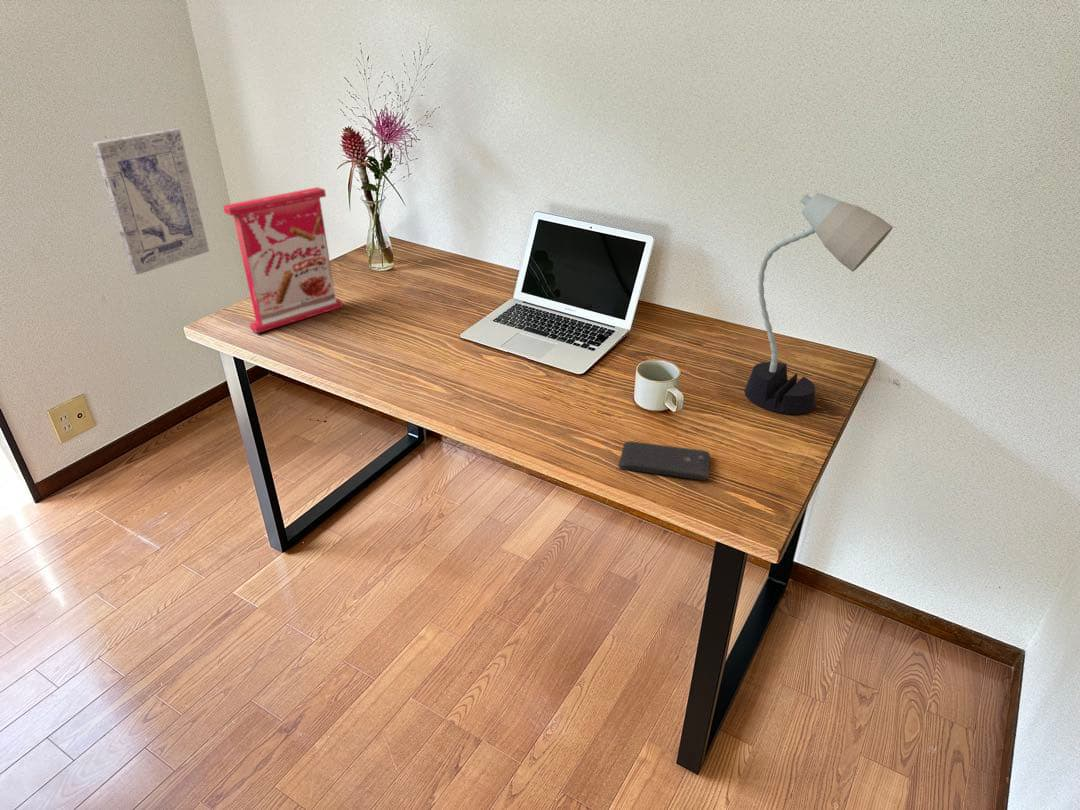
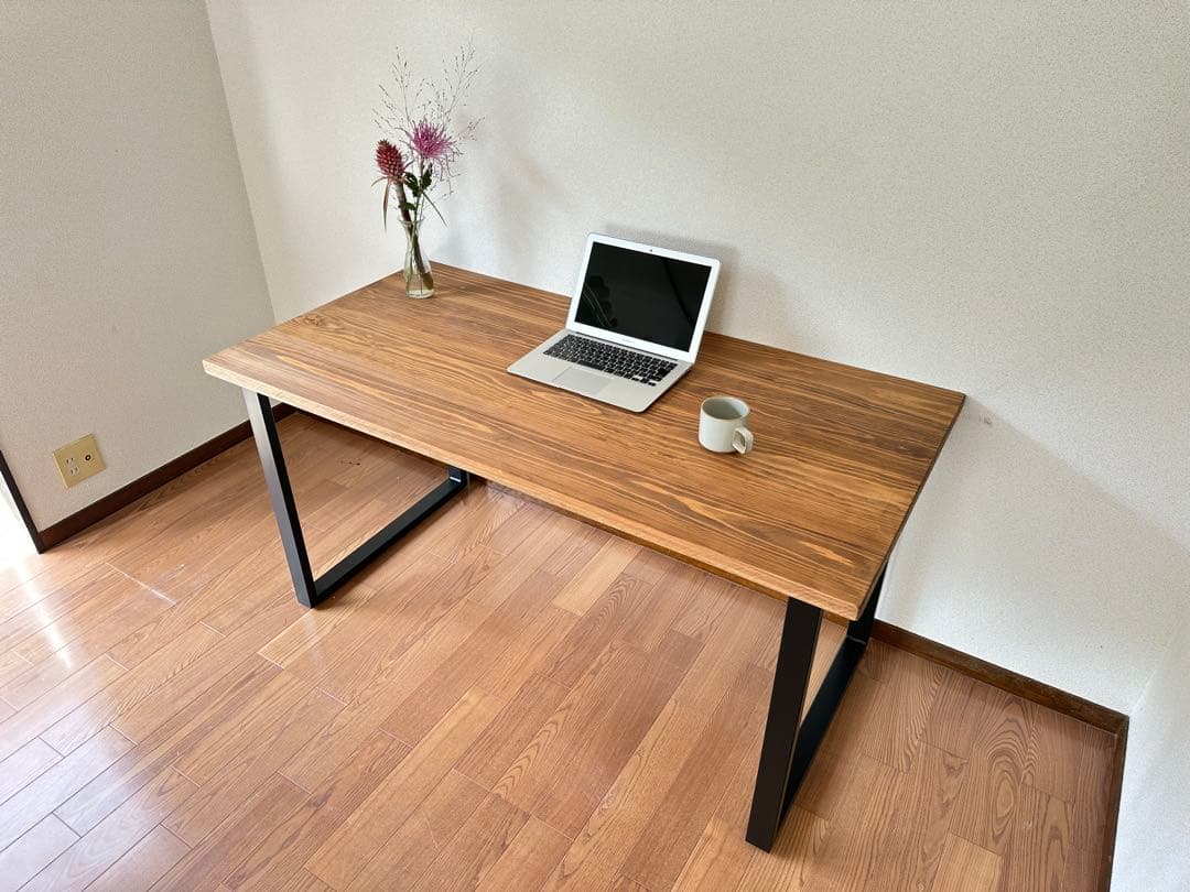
- smartphone (664, 458)
- wall art (155, 201)
- desk lamp (768, 316)
- picture frame (287, 260)
